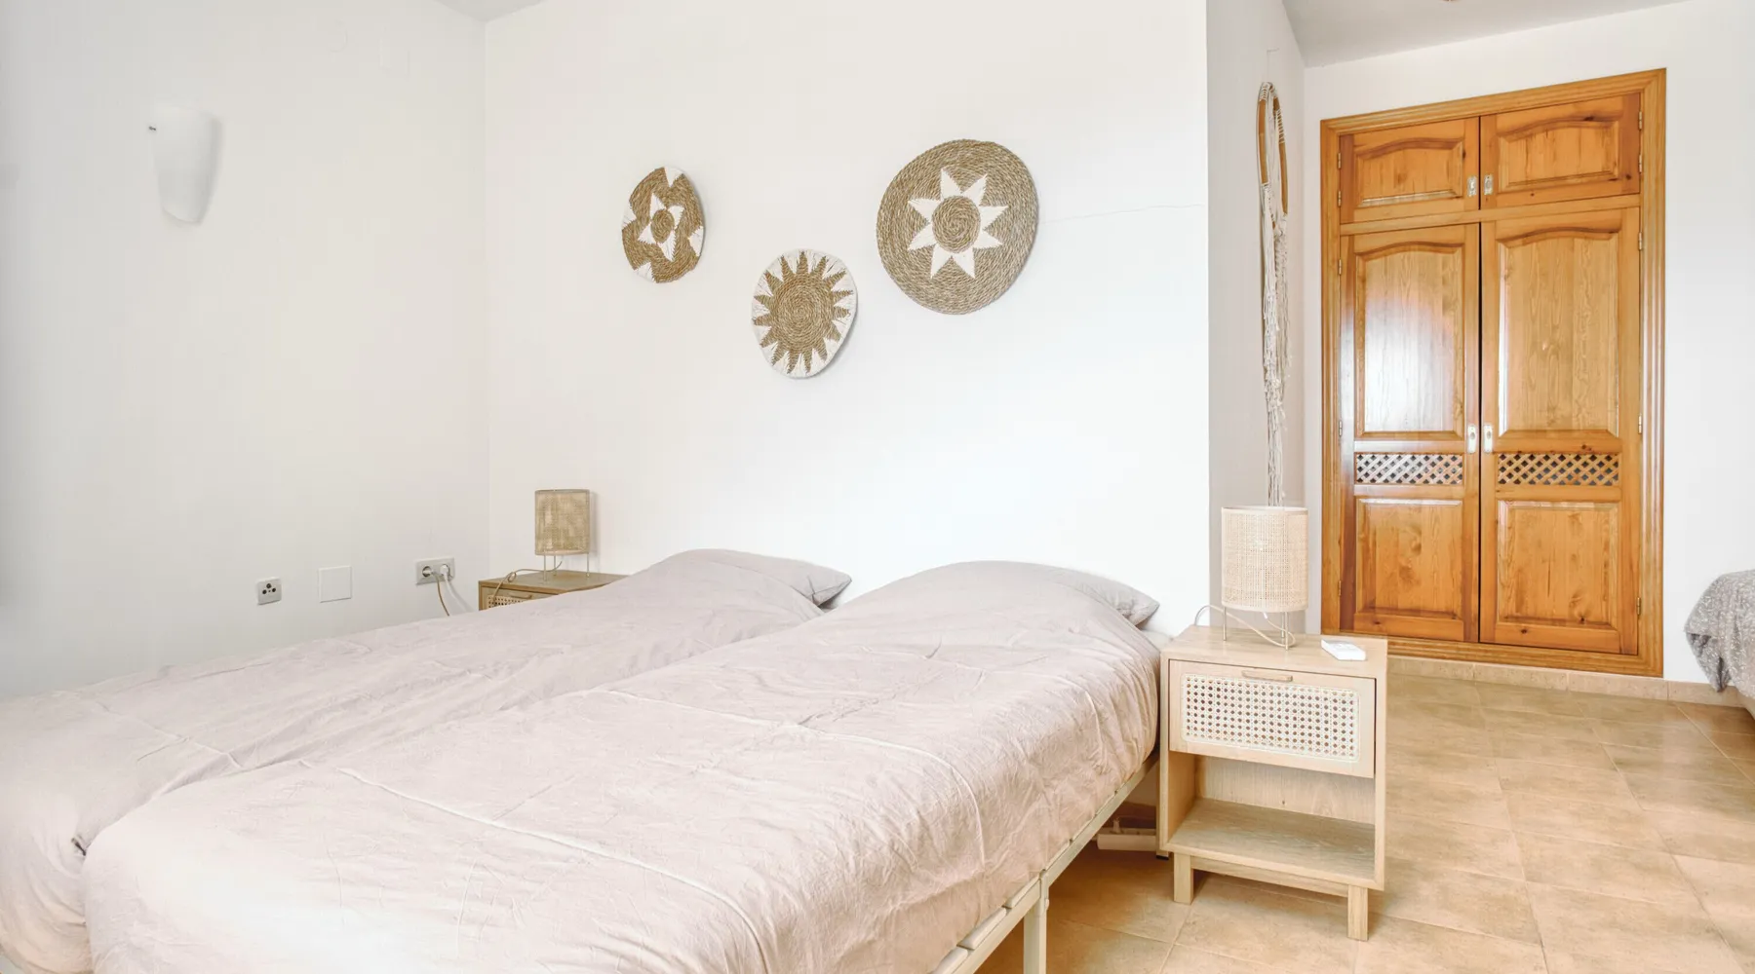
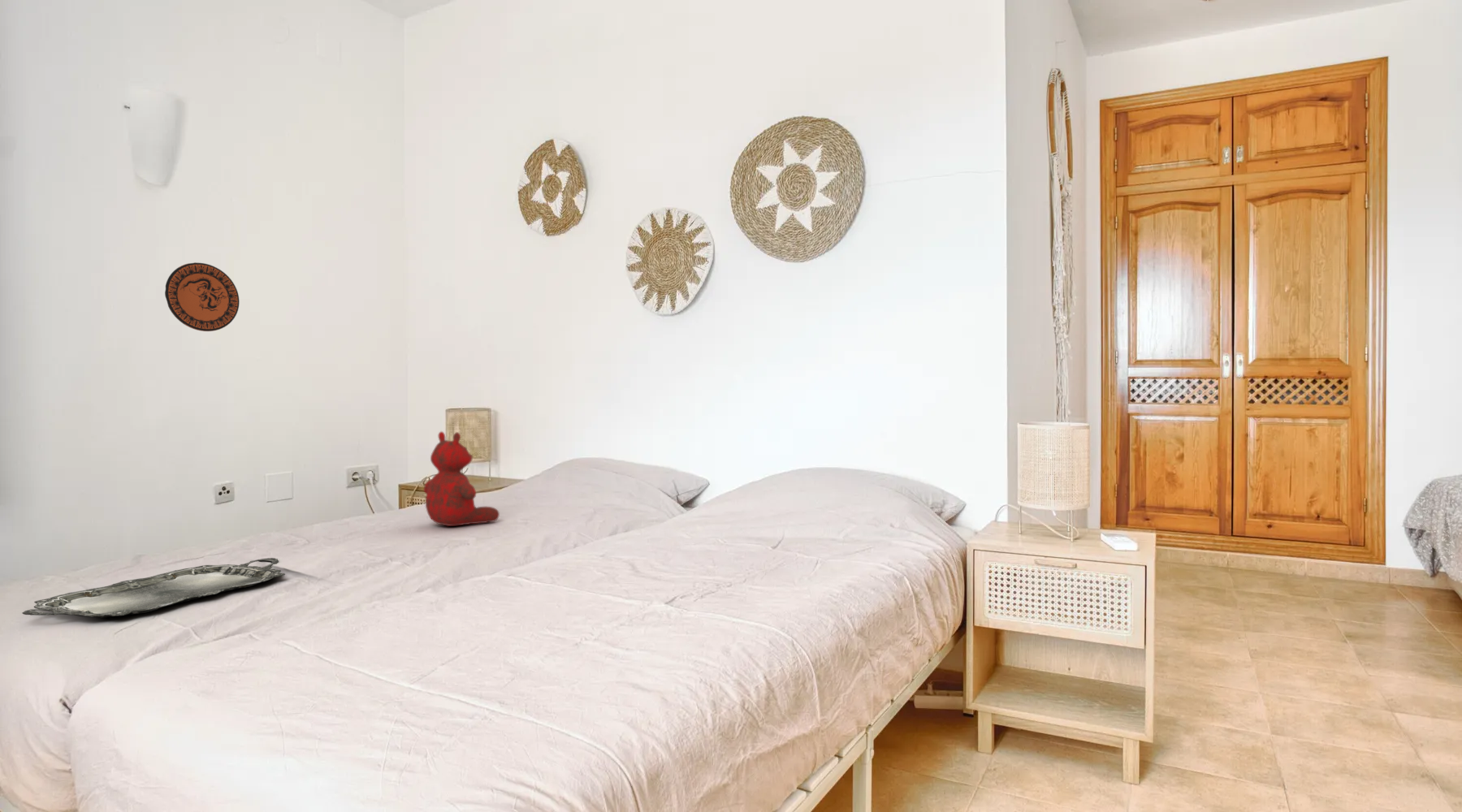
+ decorative plate (202, 297)
+ teddy bear (461, 477)
+ serving tray (167, 587)
